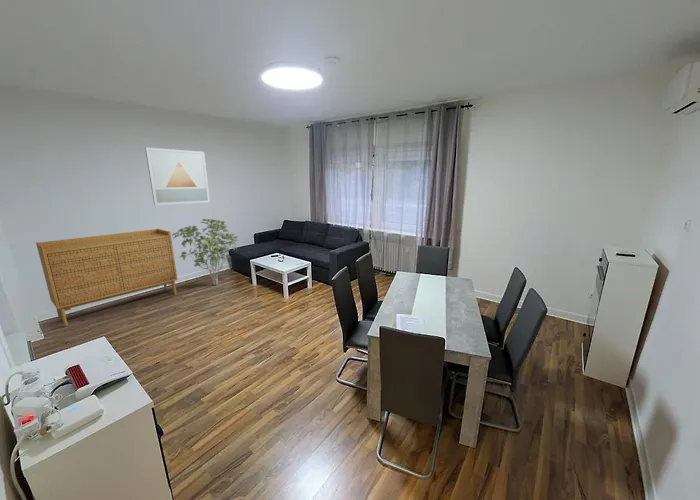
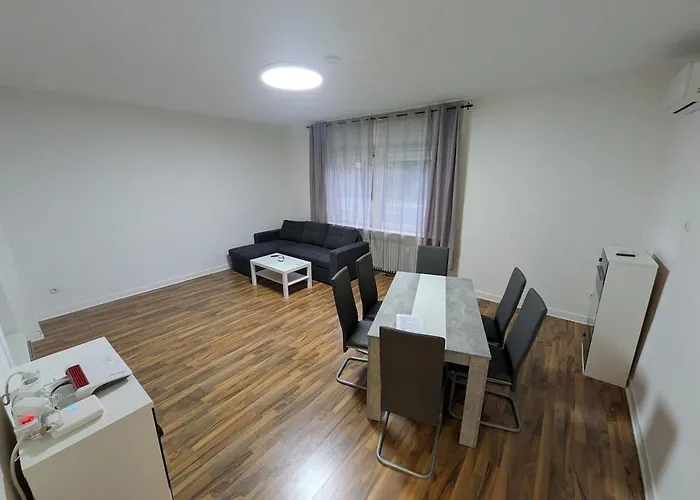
- shrub (211, 252)
- wall art (180, 177)
- sideboard (116, 271)
